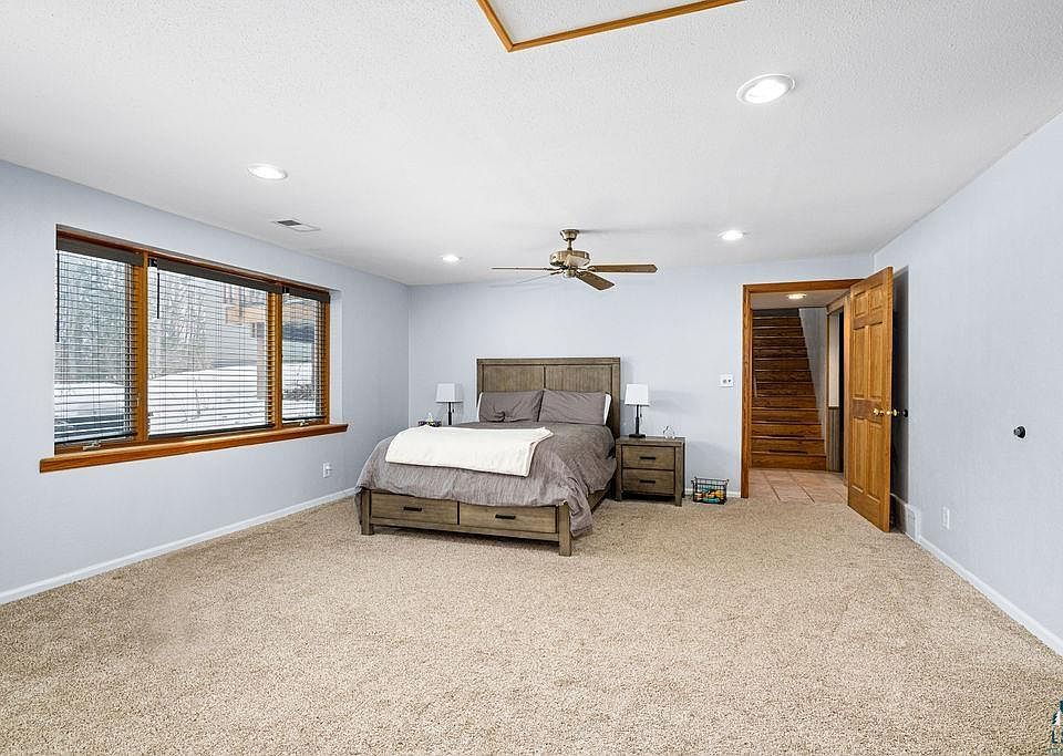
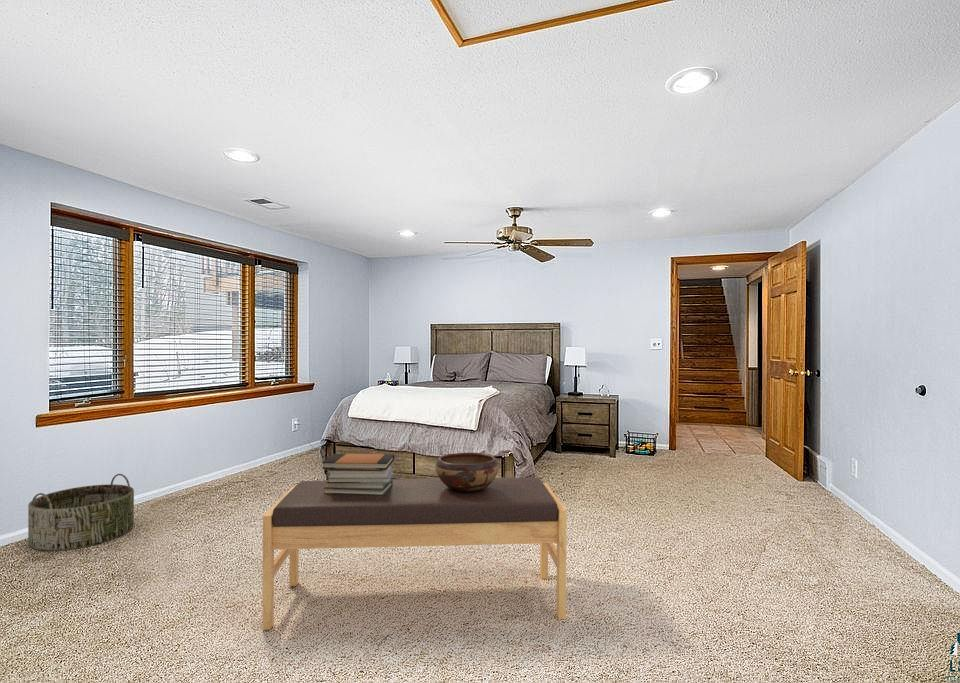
+ basket (83, 508)
+ book stack (360, 473)
+ bench (419, 544)
+ decorative bowl (466, 472)
